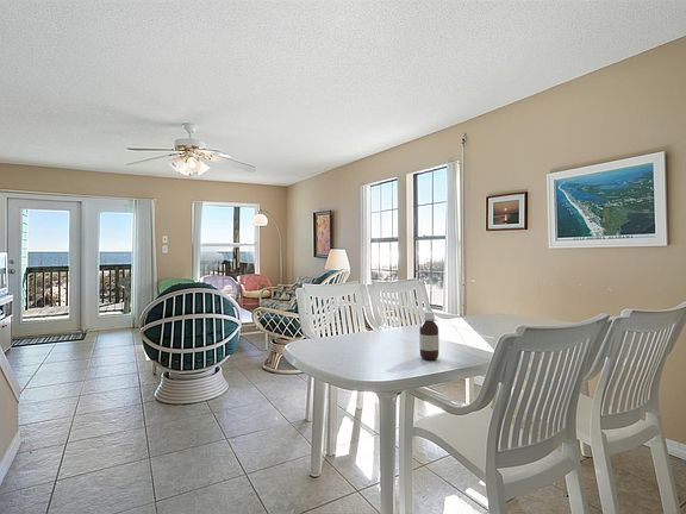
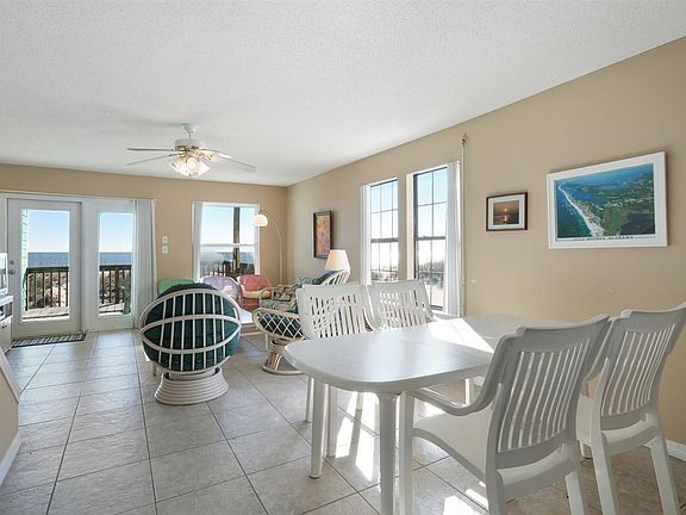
- bottle (429, 334)
